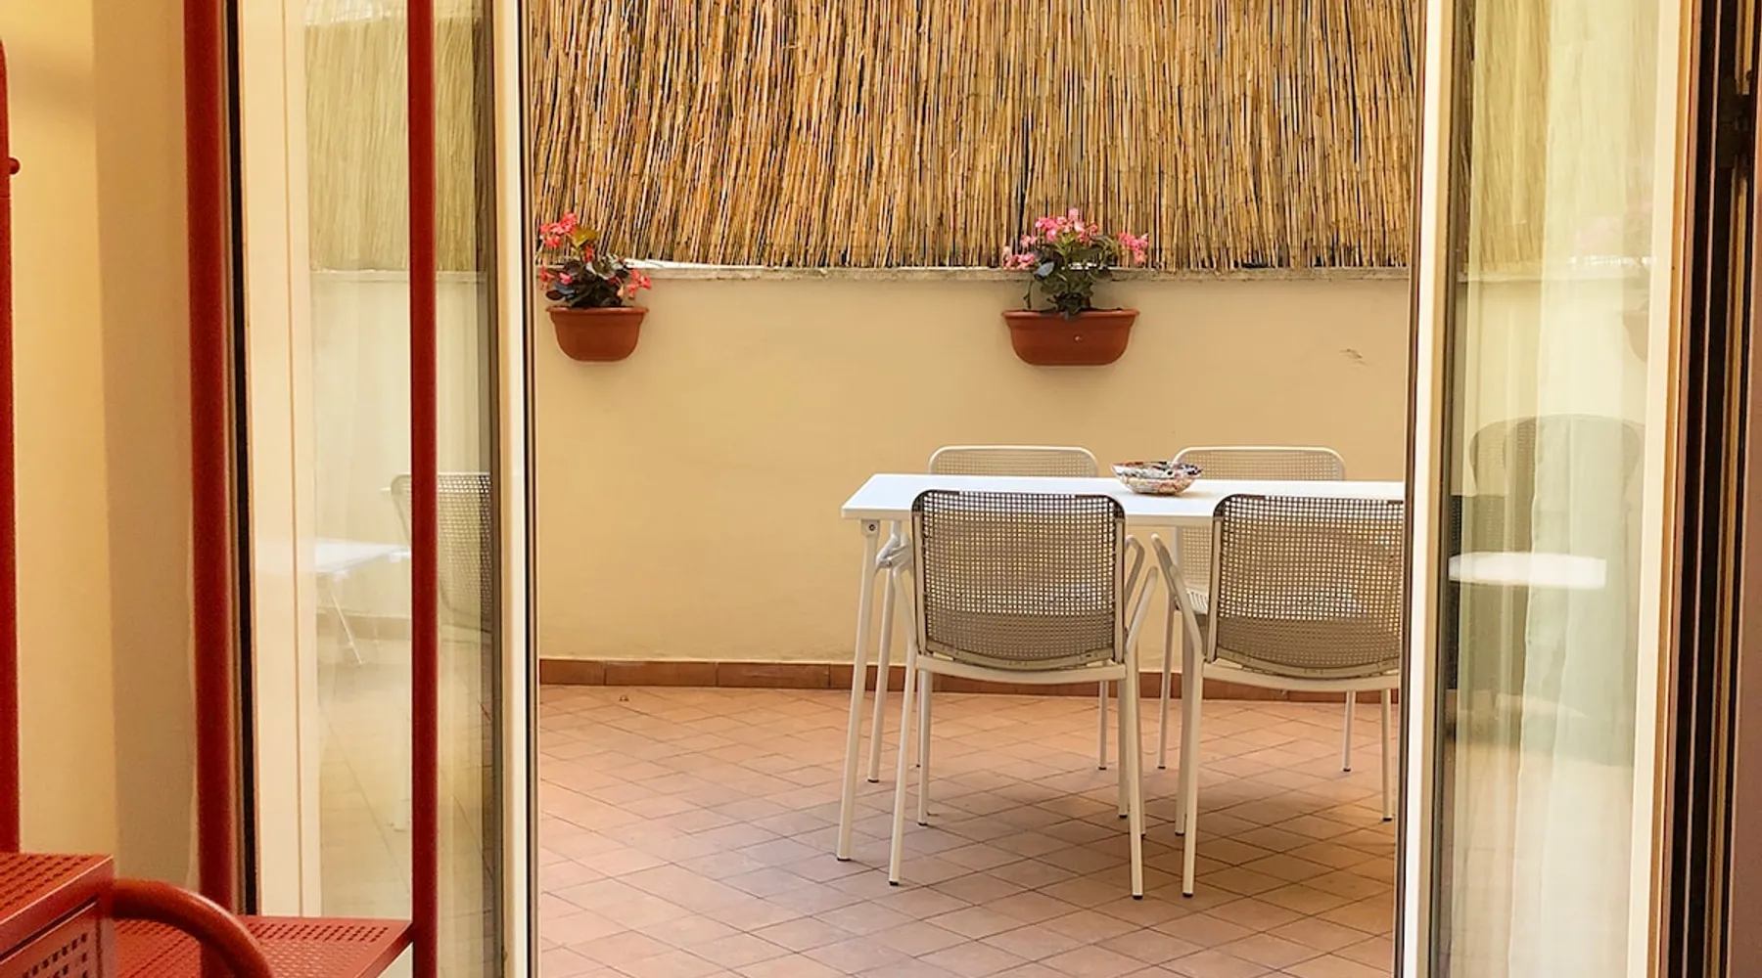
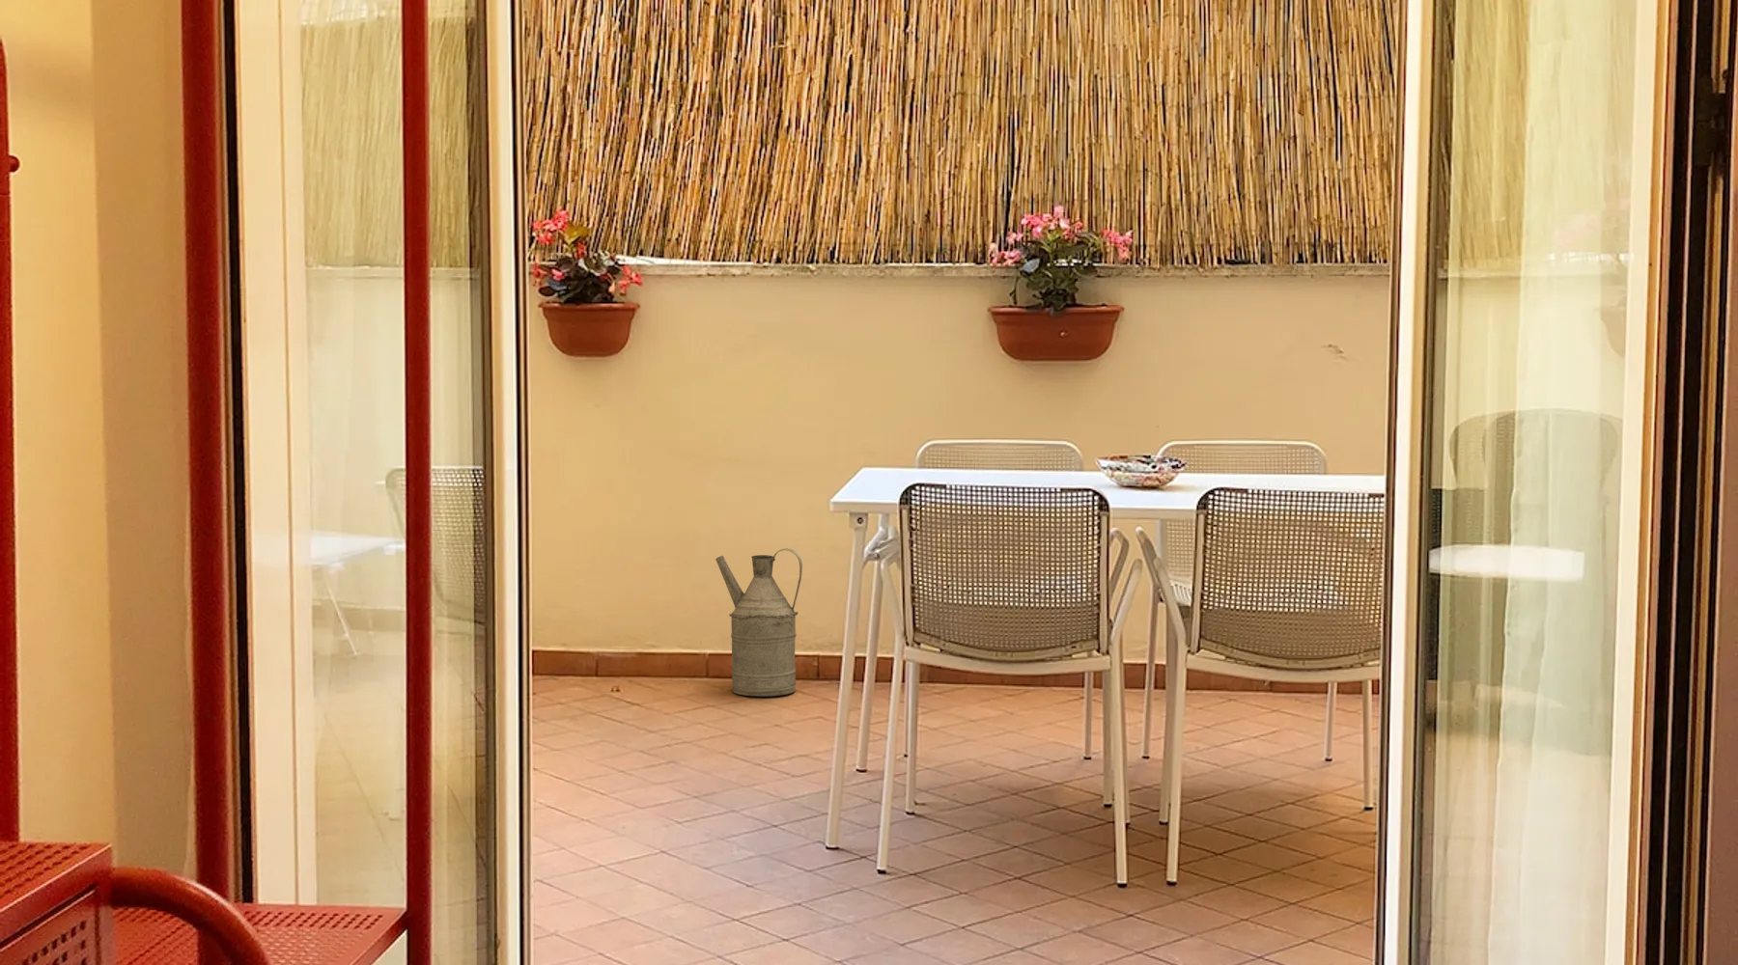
+ watering can (758, 619)
